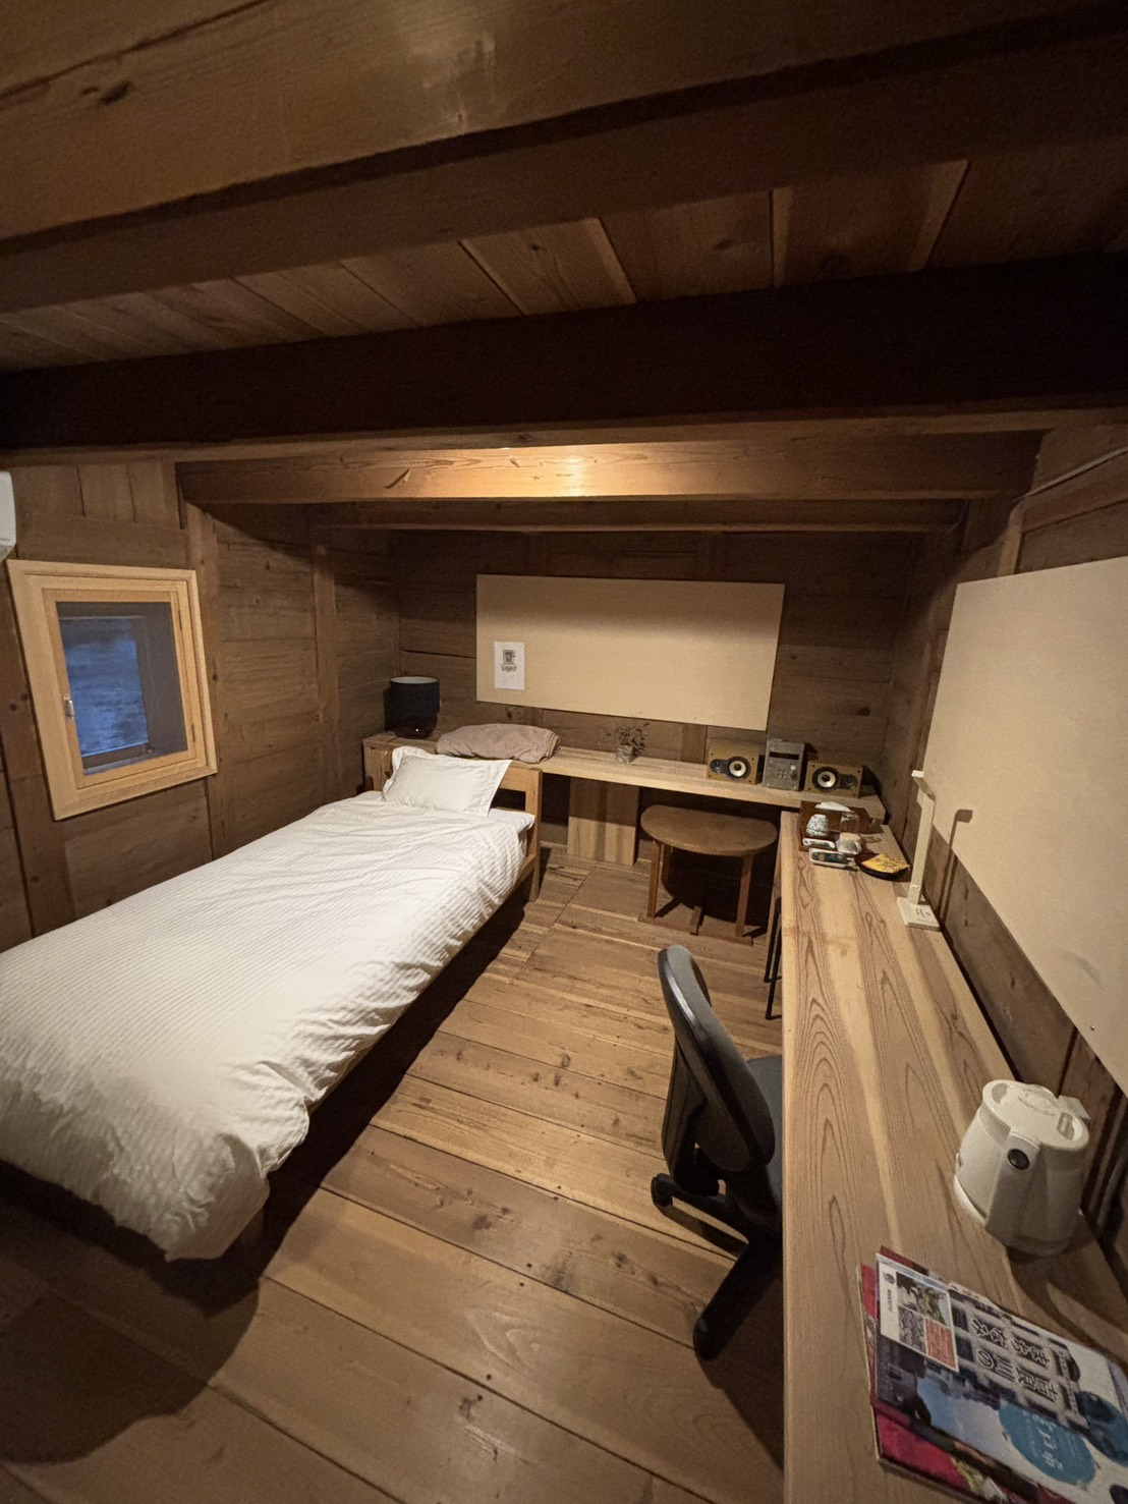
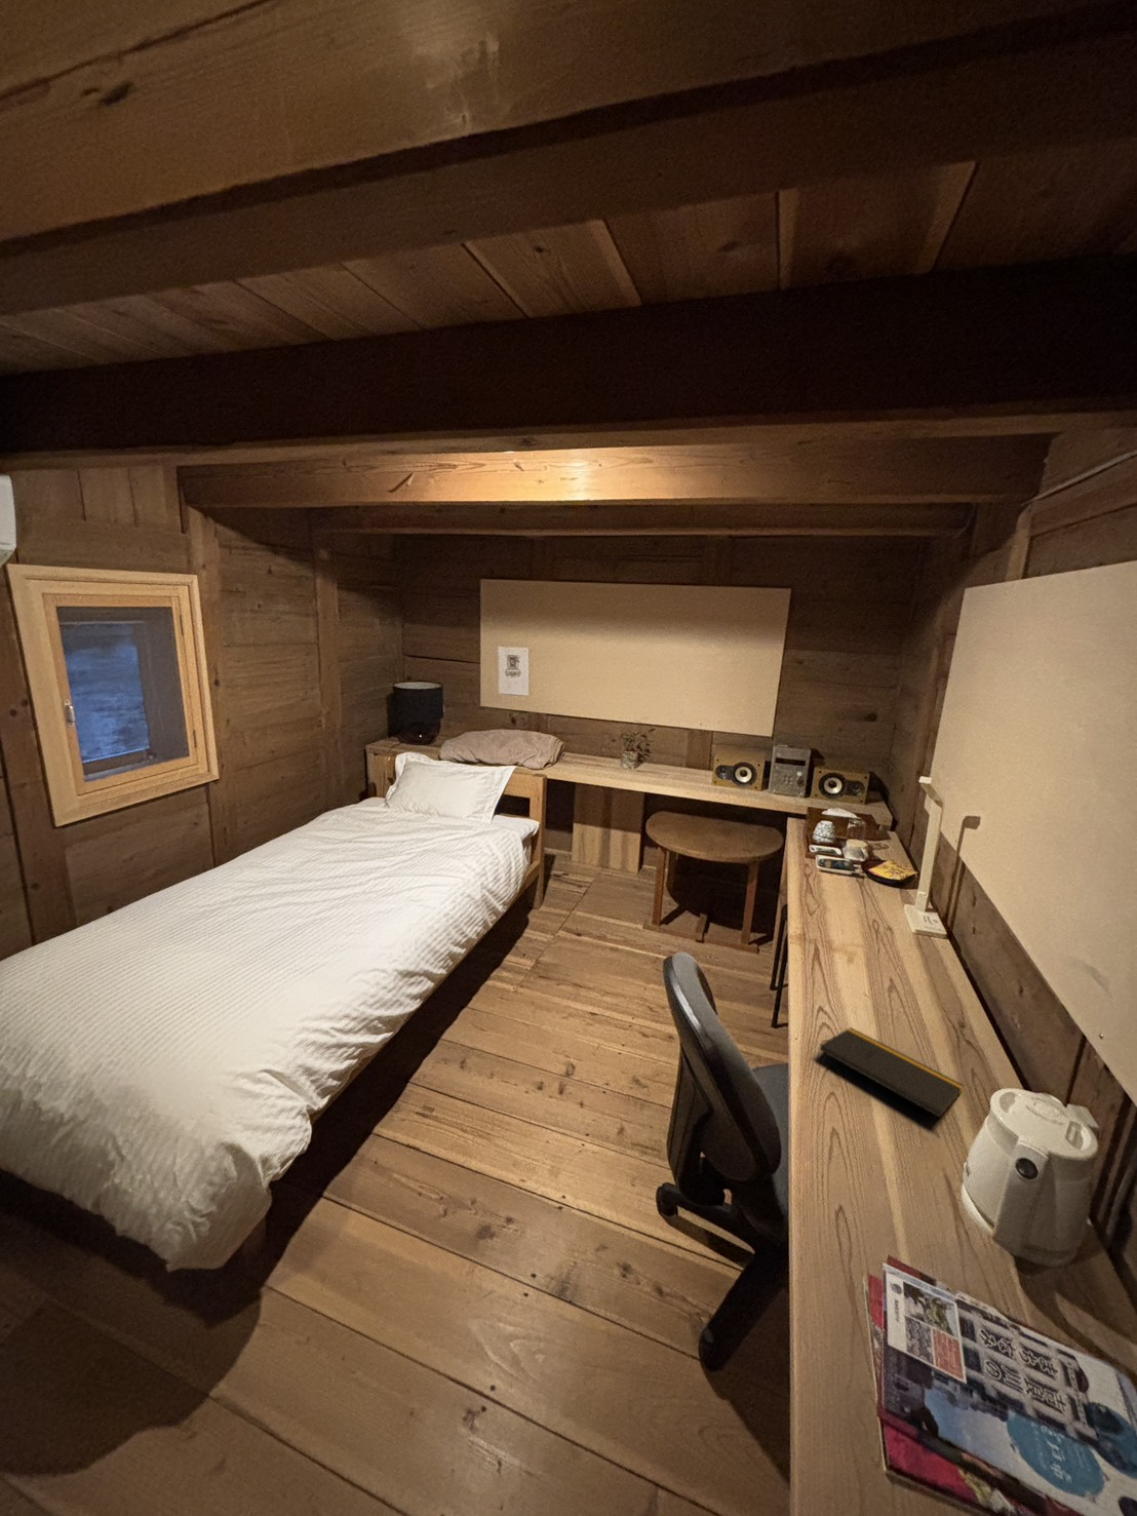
+ notepad (890, 1067)
